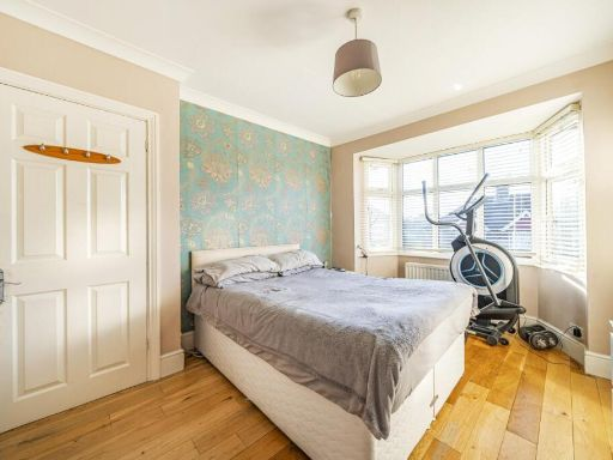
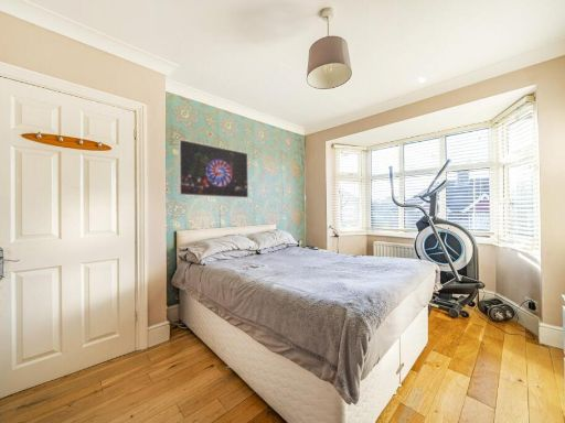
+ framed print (216, 172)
